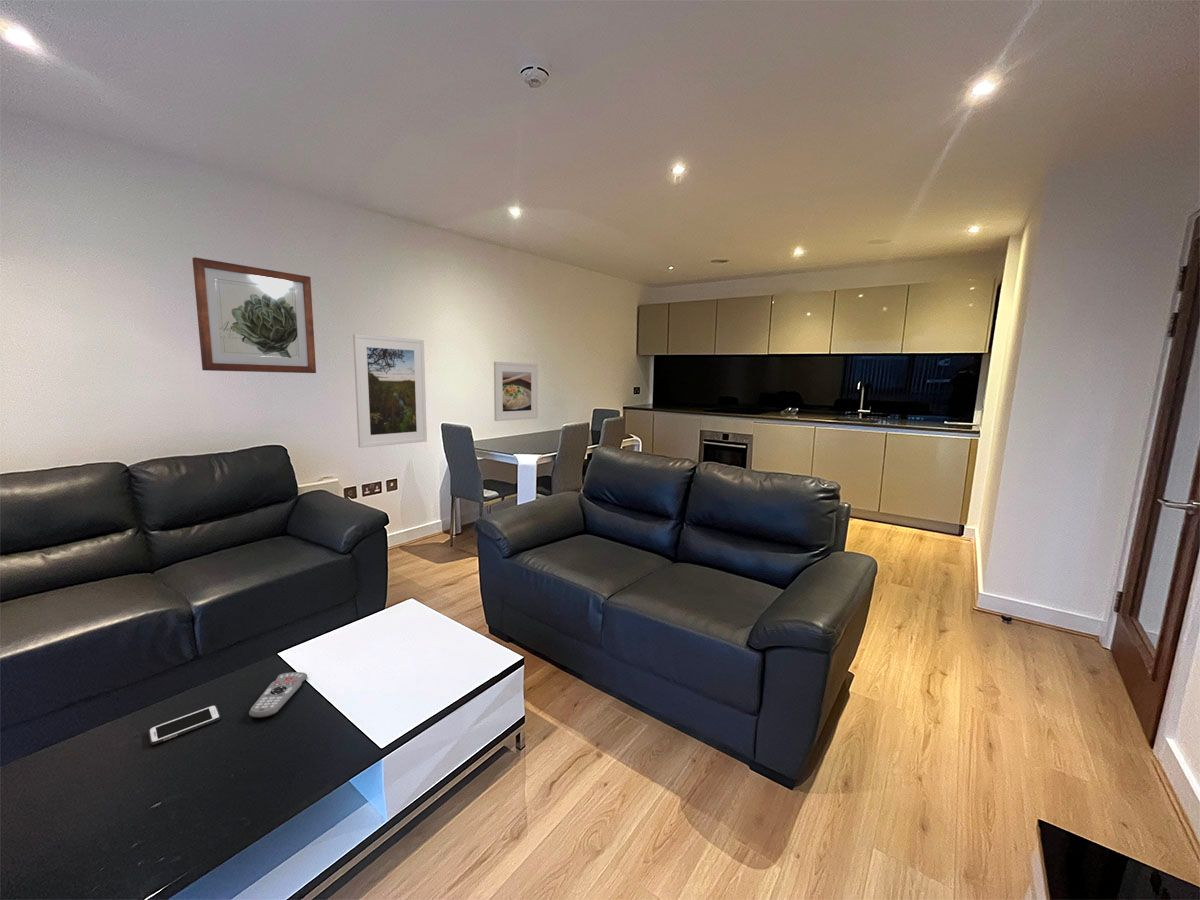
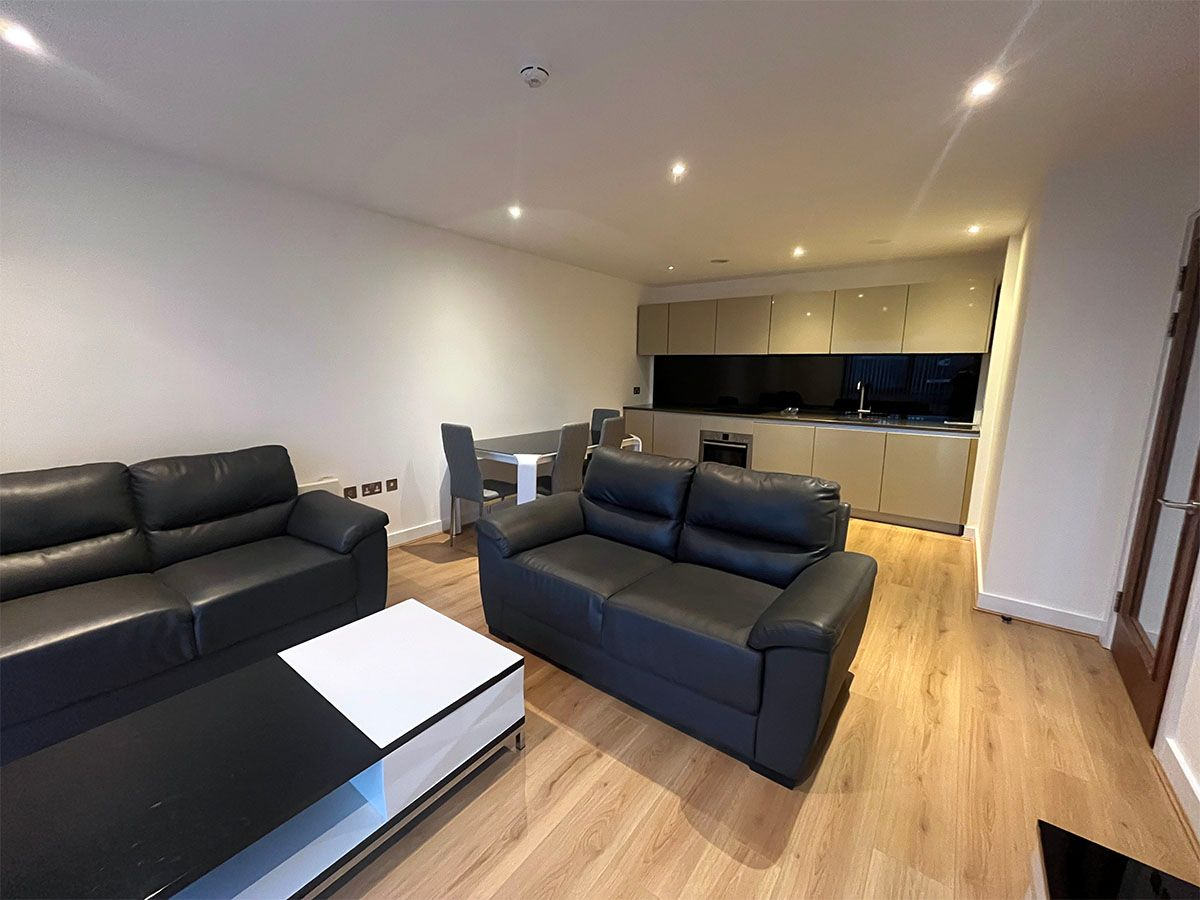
- cell phone (185, 724)
- remote control (278, 694)
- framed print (516, 391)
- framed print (392, 391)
- wall art (259, 320)
